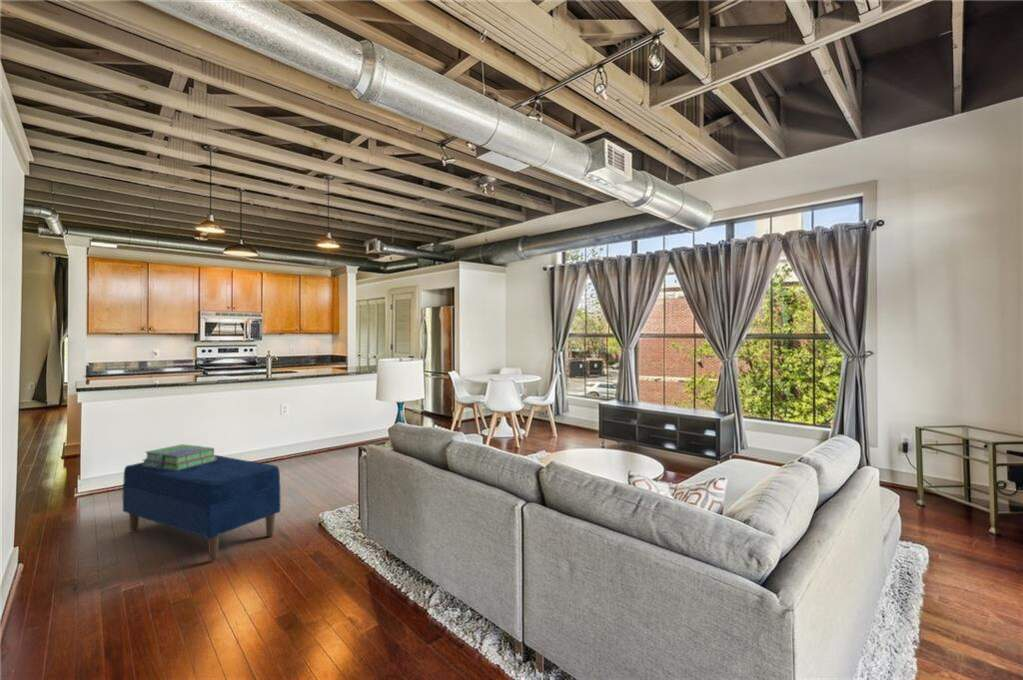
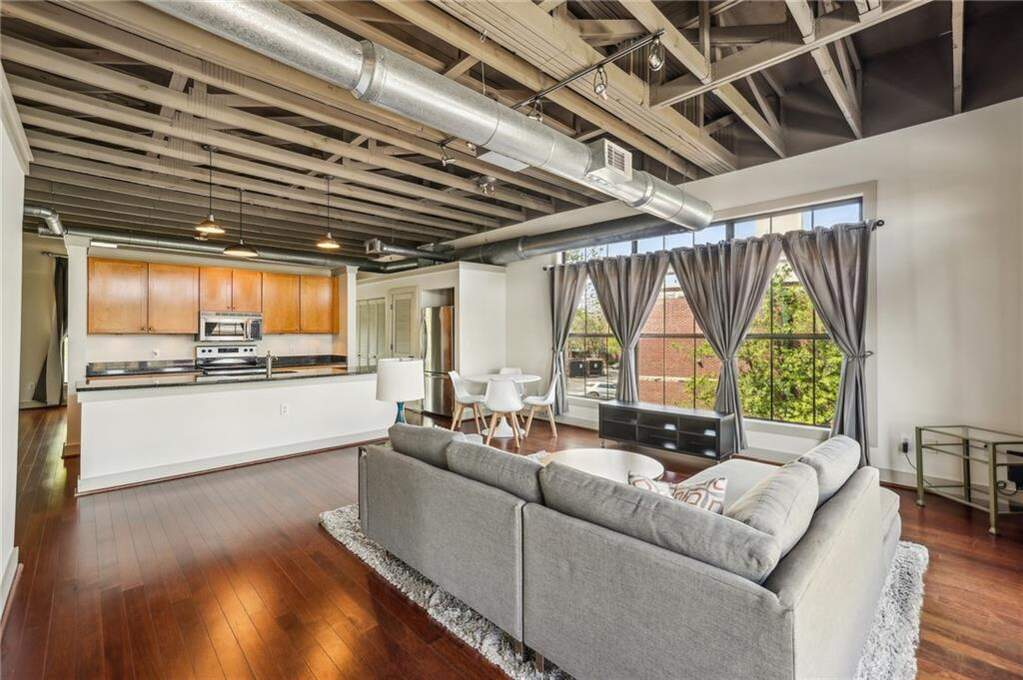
- bench (201, 499)
- stack of books (180, 456)
